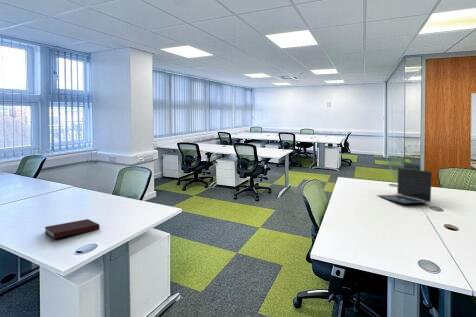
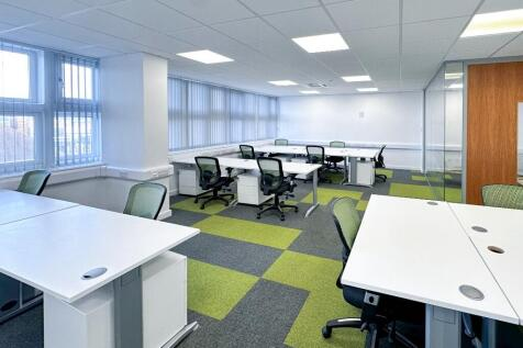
- laptop (400, 184)
- notebook (72, 228)
